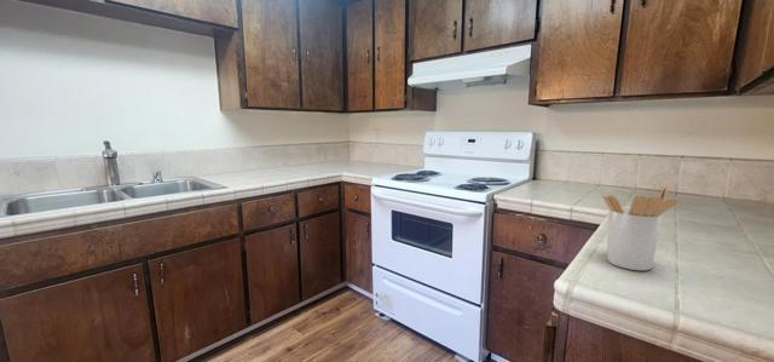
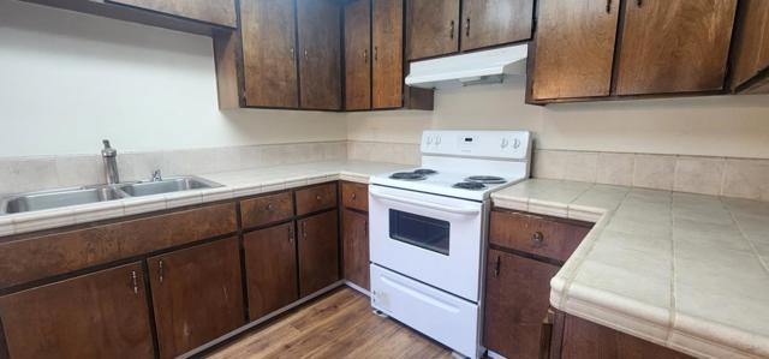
- utensil holder (639, 228)
